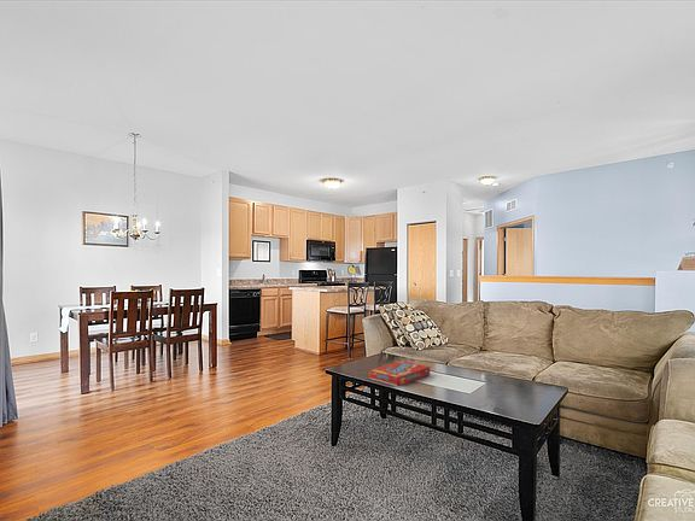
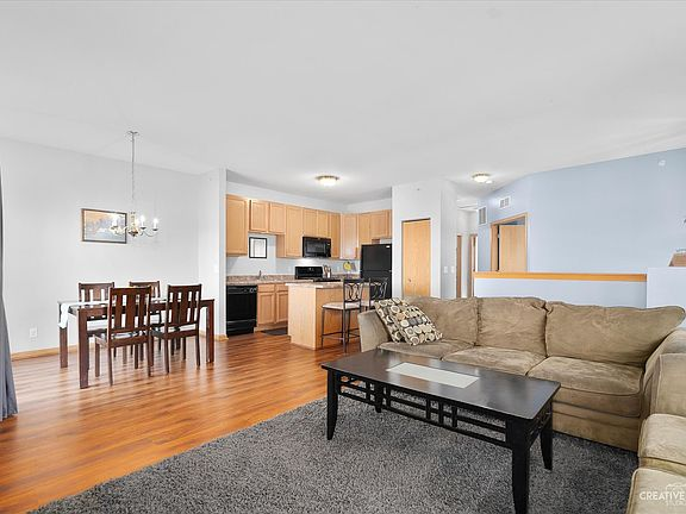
- snack box (399, 371)
